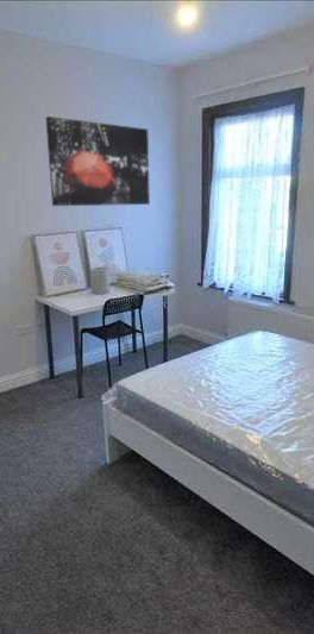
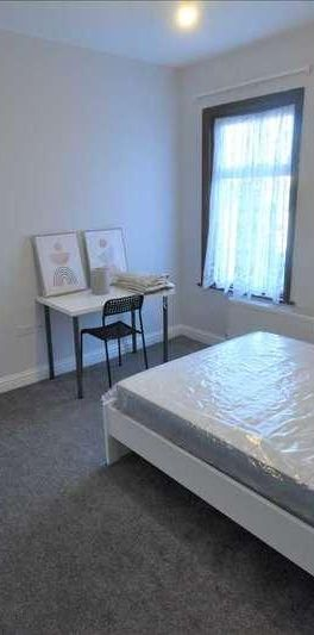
- wall art (102, 164)
